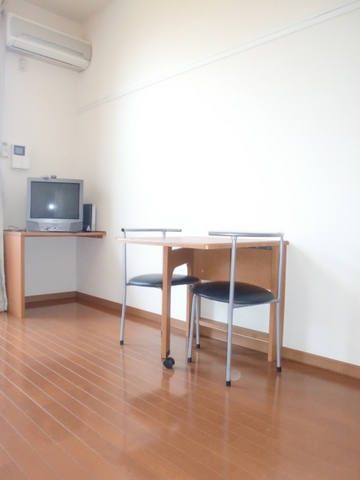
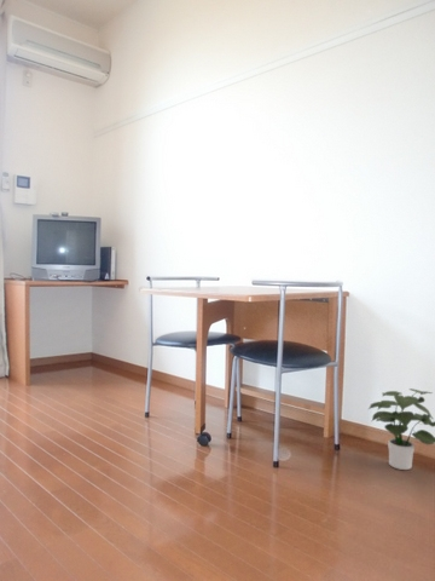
+ potted plant (402, 426)
